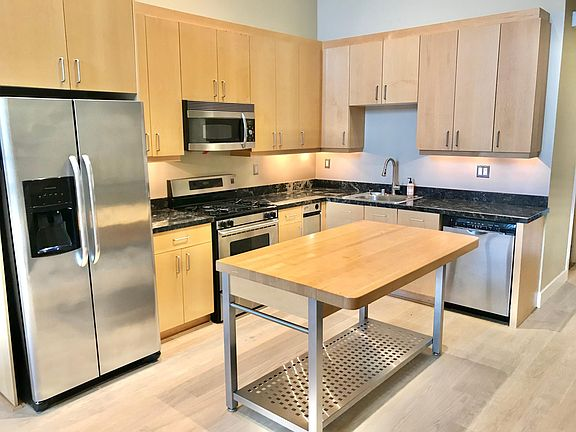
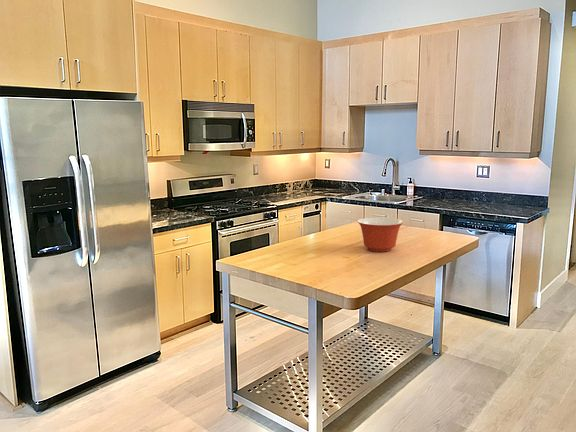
+ mixing bowl (379, 235)
